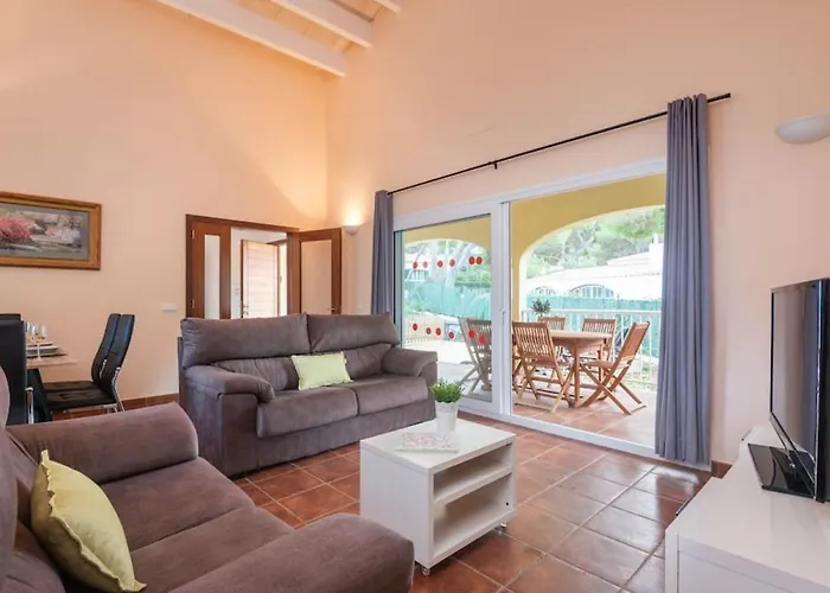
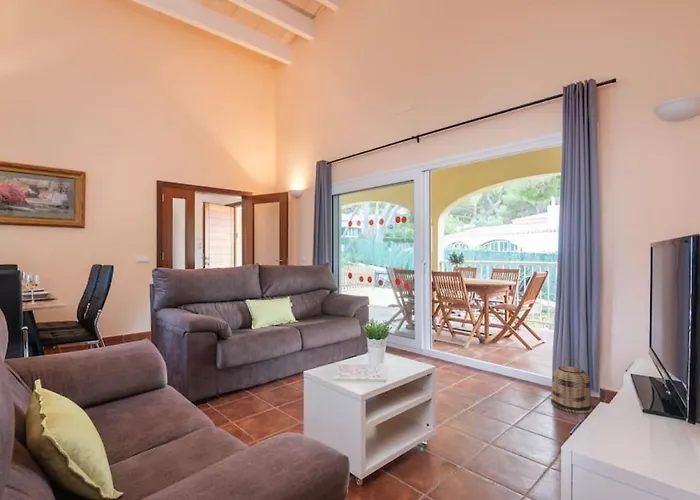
+ basket (571, 381)
